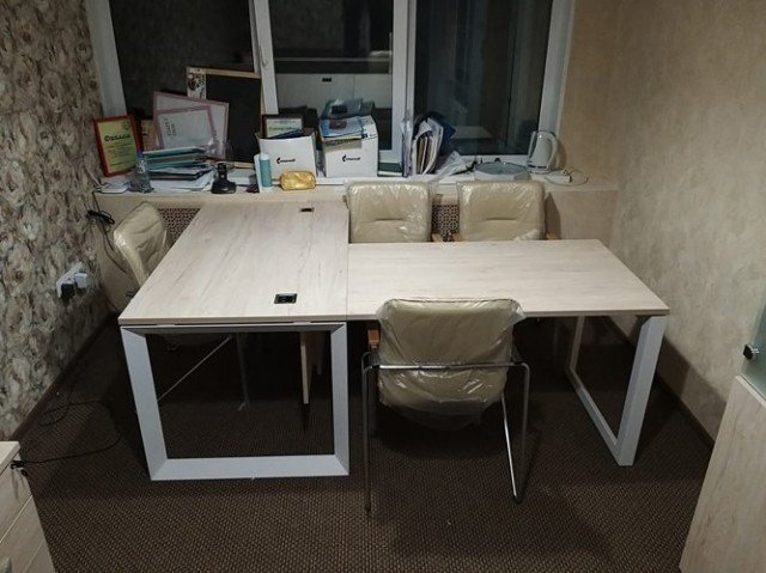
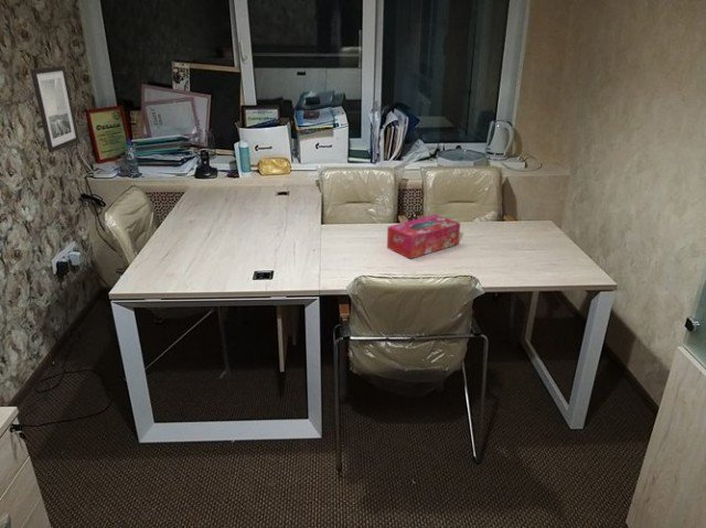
+ tissue box (424, 235)
+ wall art (56, 108)
